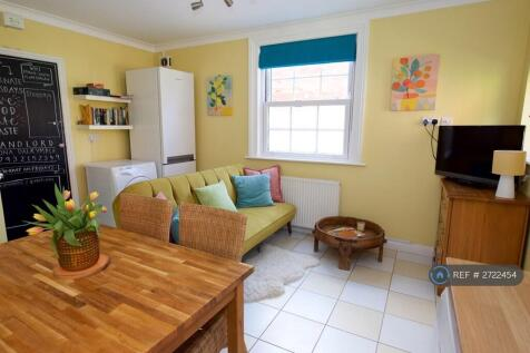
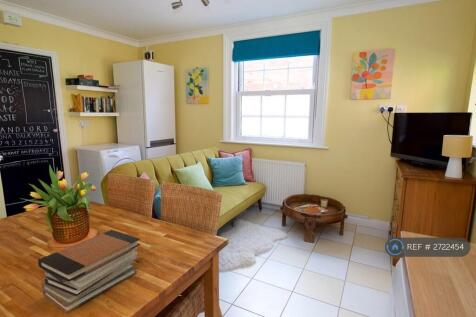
+ book stack (94, 265)
